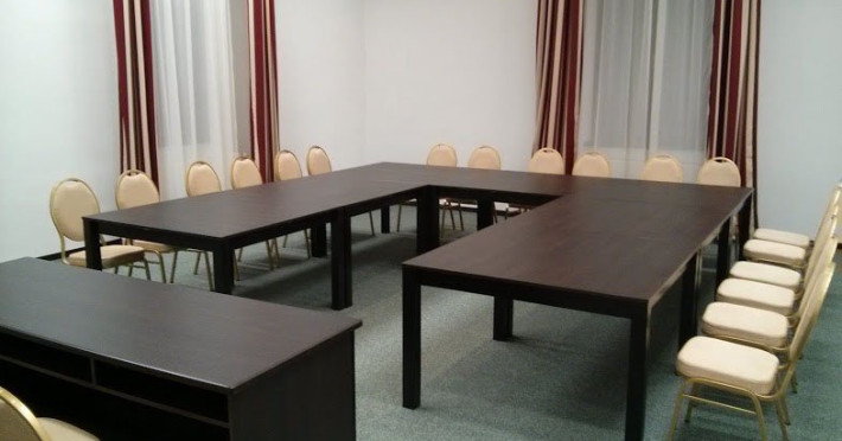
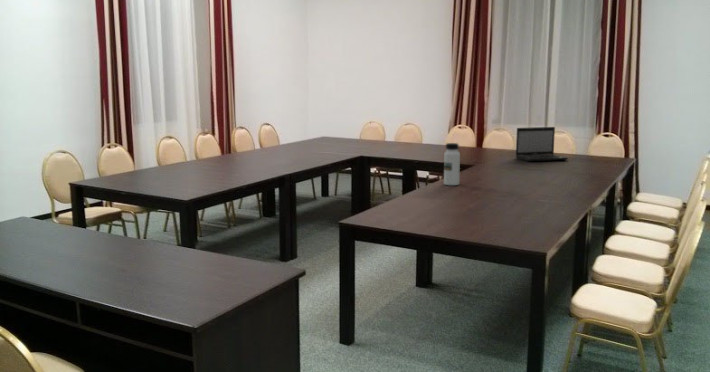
+ water bottle (451, 163)
+ laptop (542, 143)
